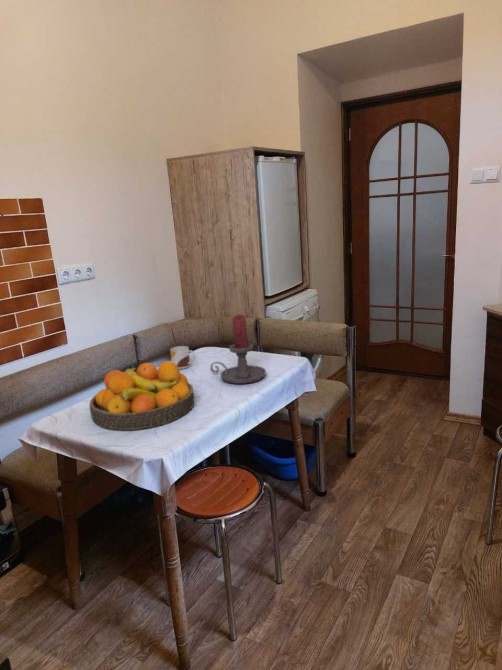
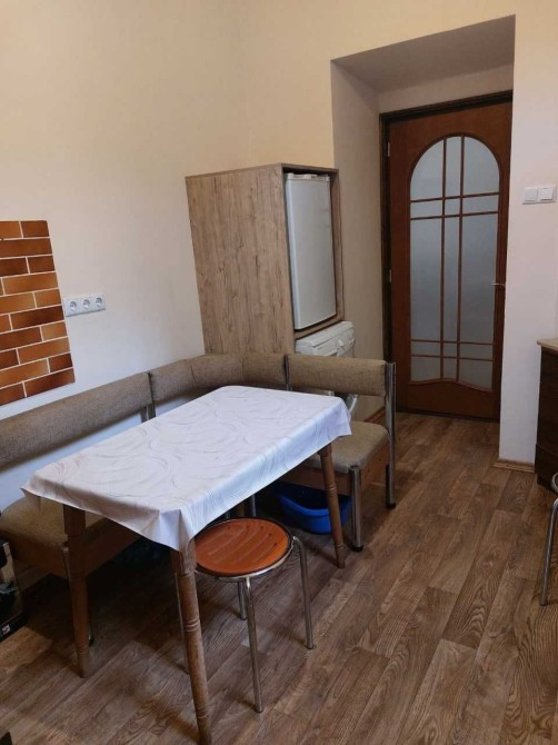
- mug (183, 357)
- candle holder (234, 346)
- fruit bowl (141, 387)
